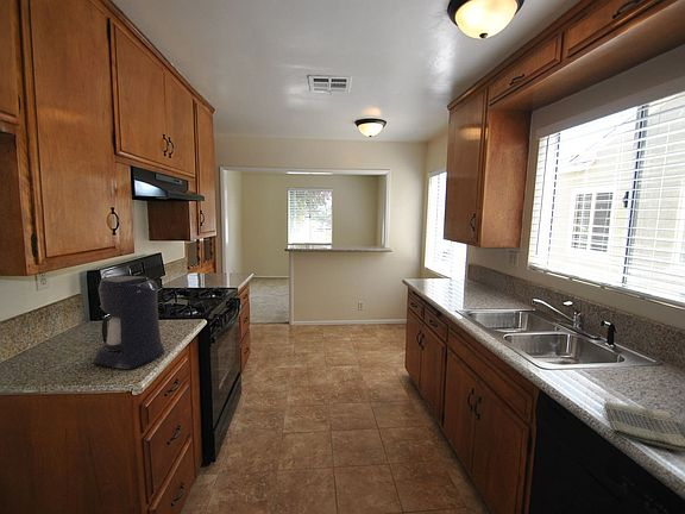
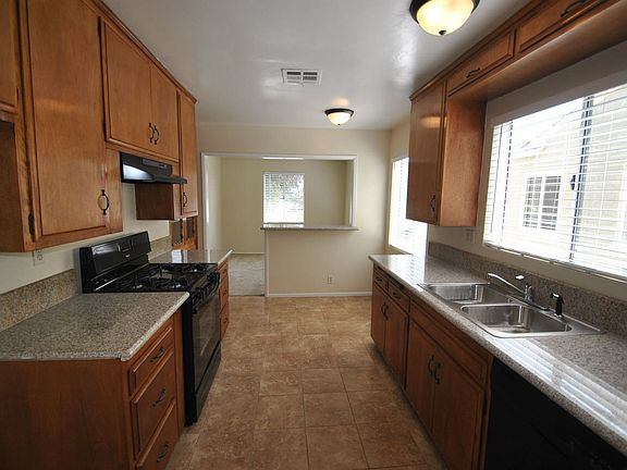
- coffee maker (127, 319)
- dish towel (648, 425)
